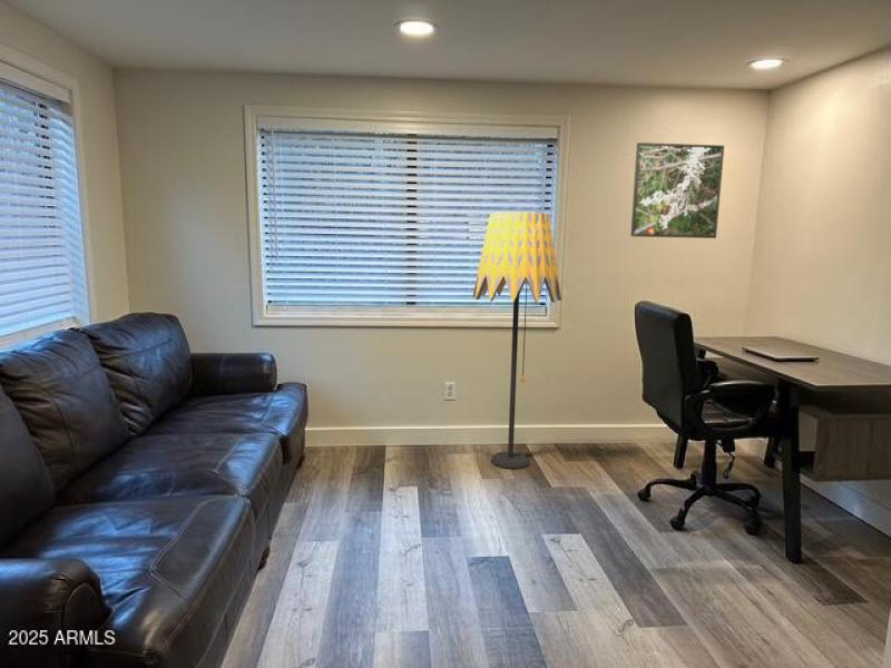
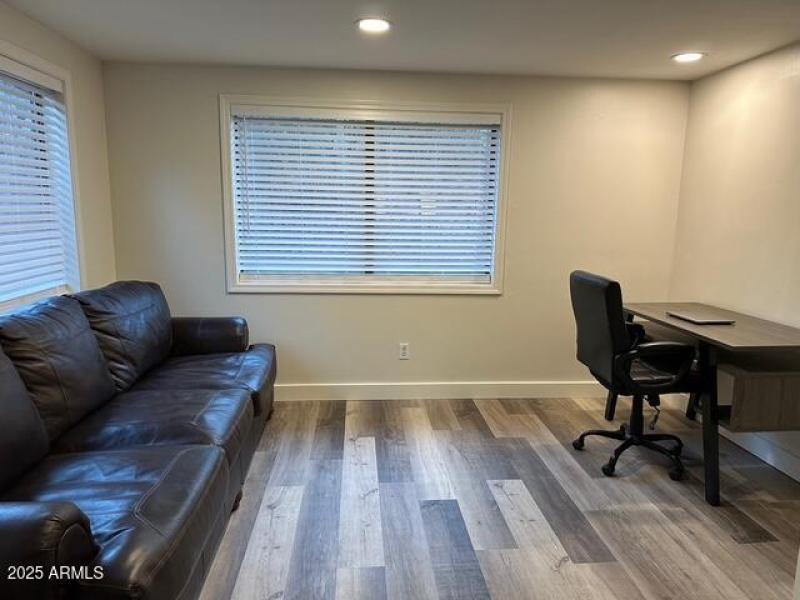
- floor lamp (515, 341)
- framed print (676, 190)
